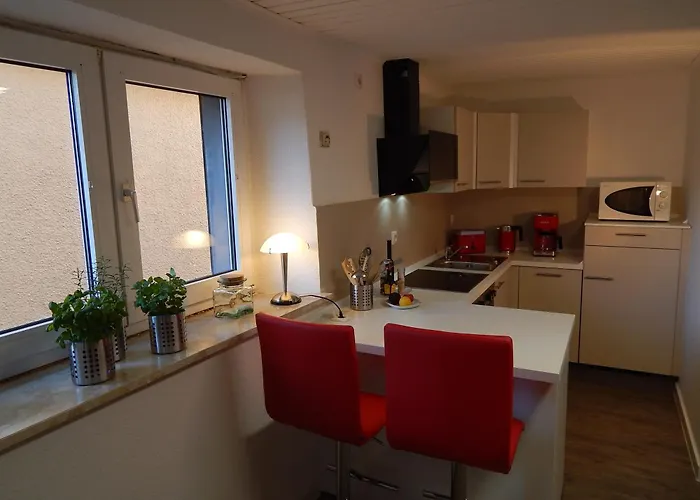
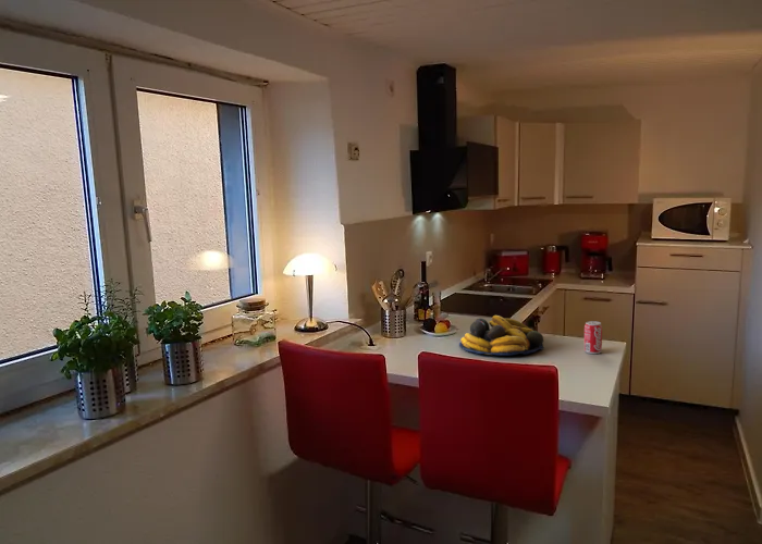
+ beverage can (592, 337)
+ fruit bowl (500, 331)
